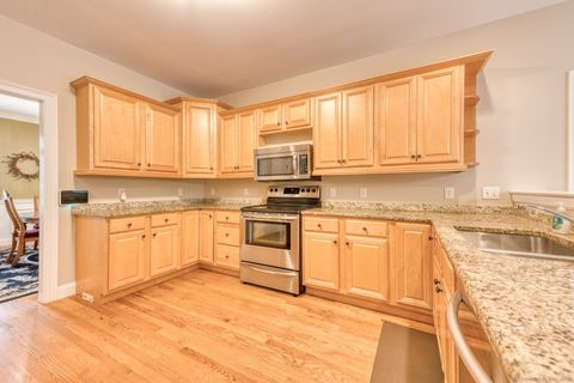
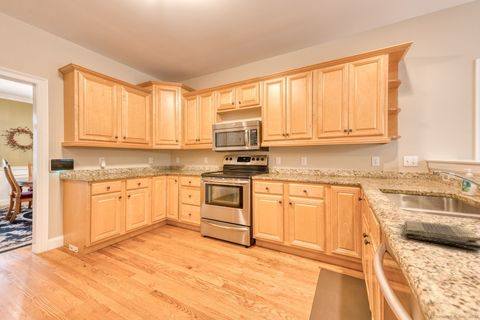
+ dish towel (437, 231)
